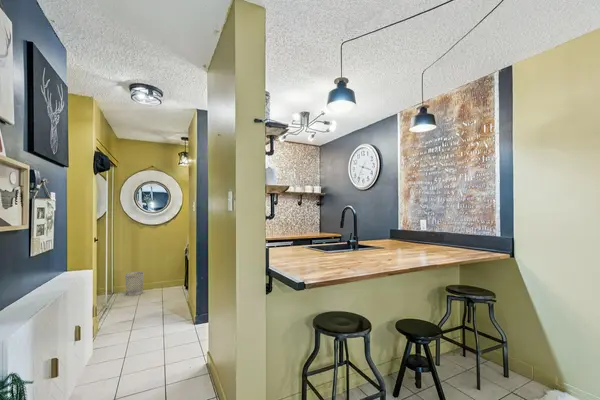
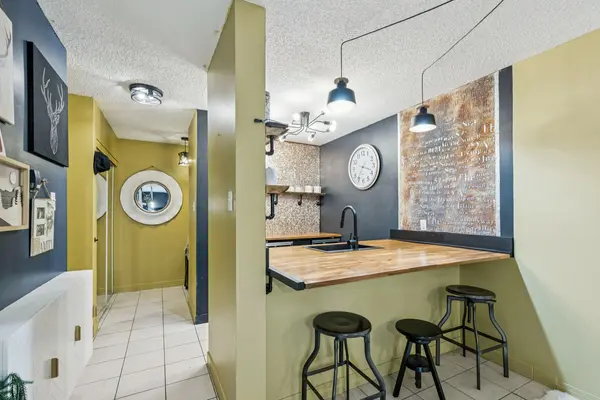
- wastebasket (134, 284)
